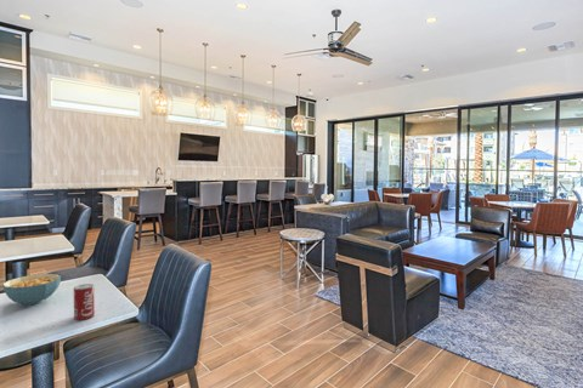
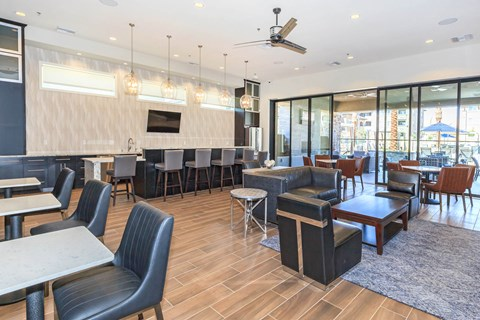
- beverage can (84, 301)
- cereal bowl (33, 291)
